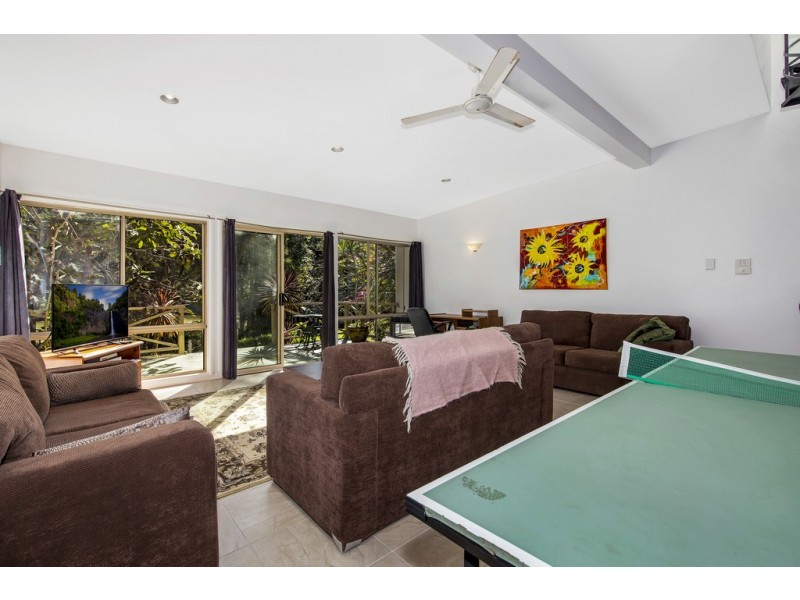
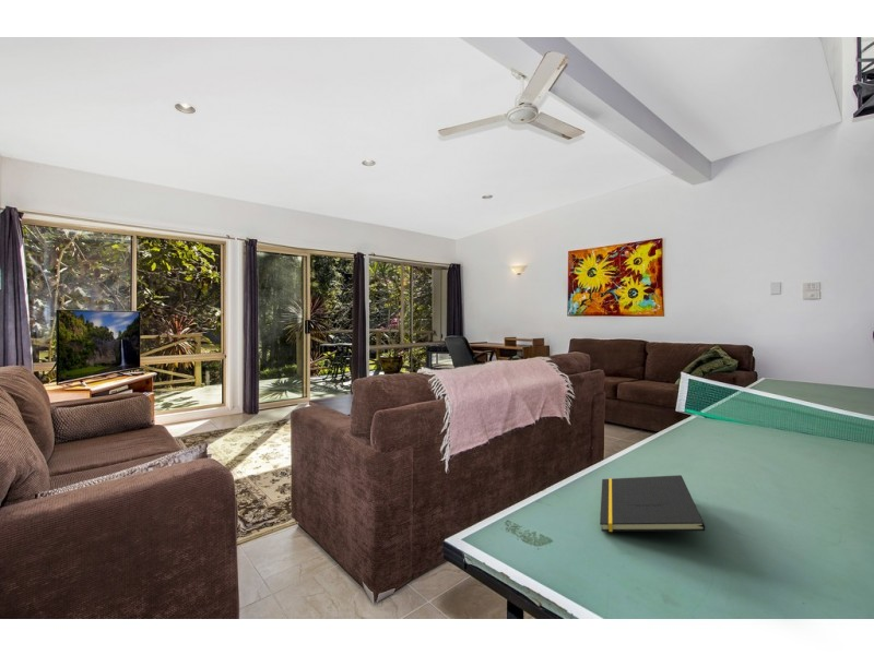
+ notepad (645, 500)
